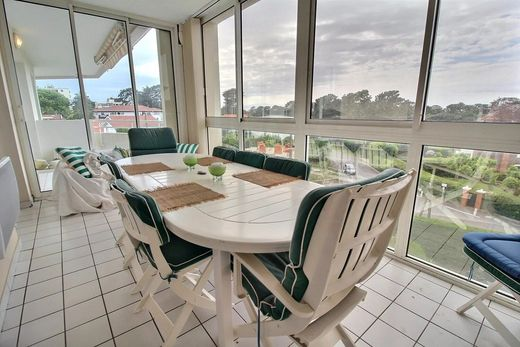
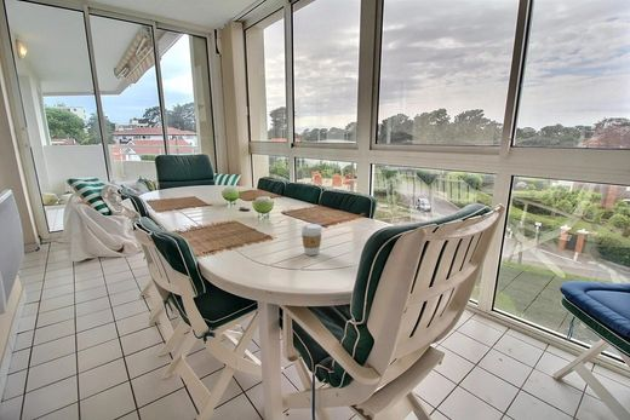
+ coffee cup (311, 238)
